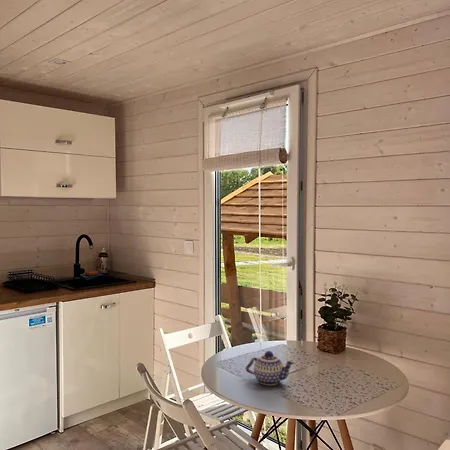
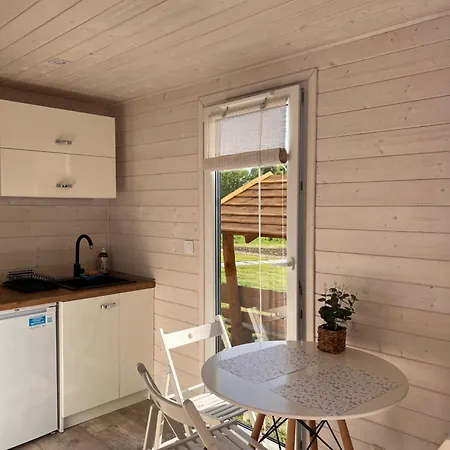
- teapot (269, 366)
